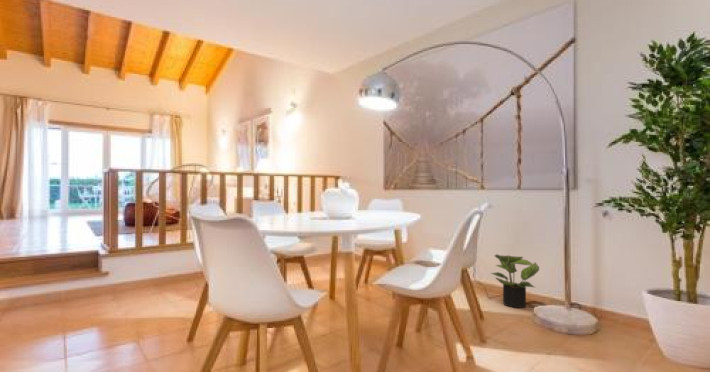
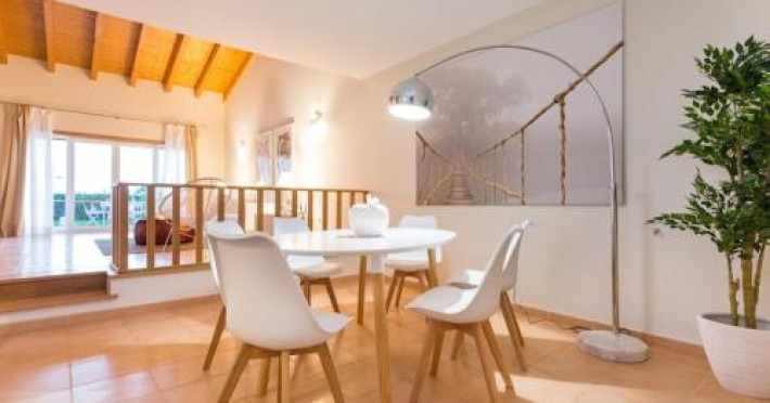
- potted plant (510, 277)
